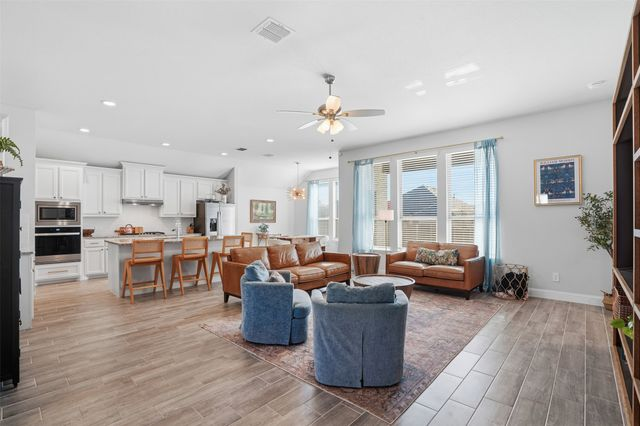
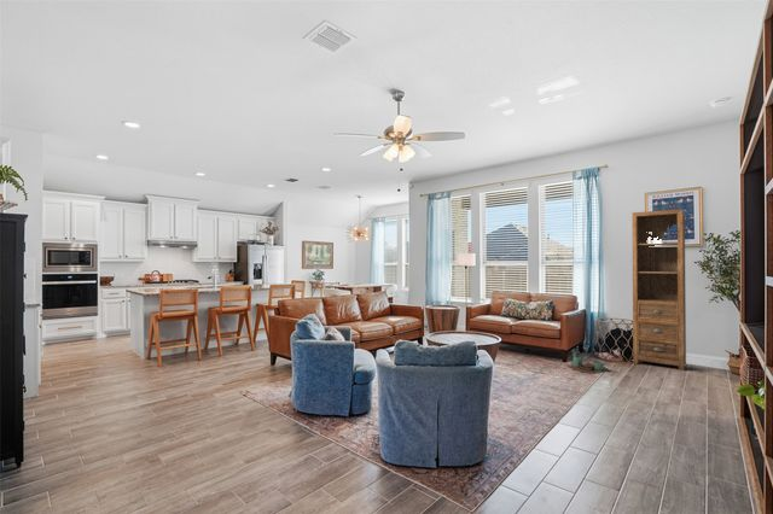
+ shelf (658, 287)
+ watering can (588, 363)
